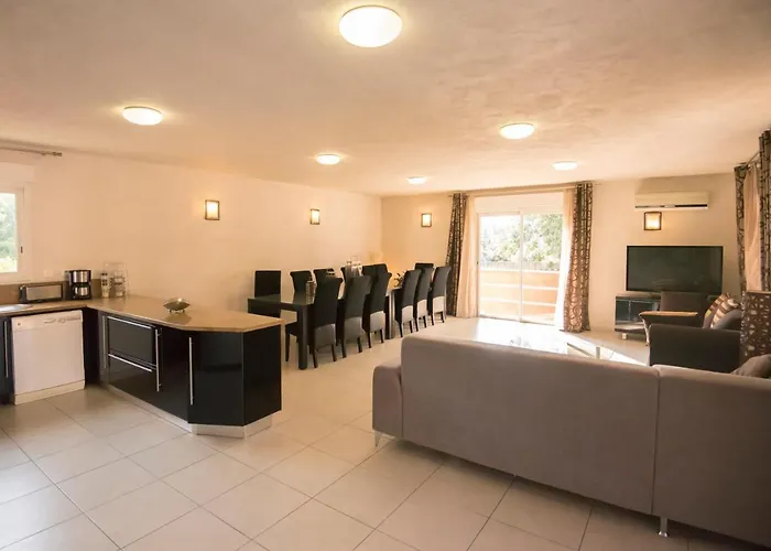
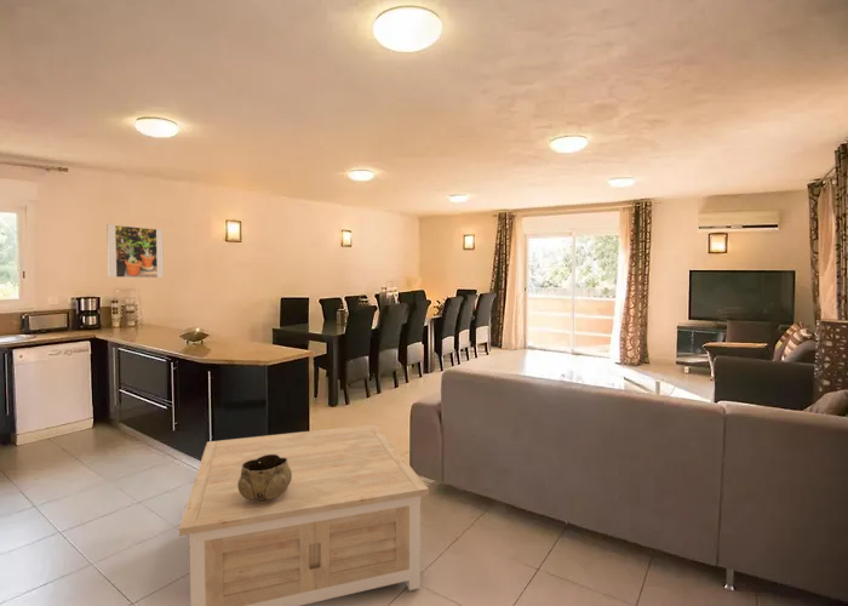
+ coffee table (304, 507)
+ decorative bowl (265, 479)
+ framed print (136, 252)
